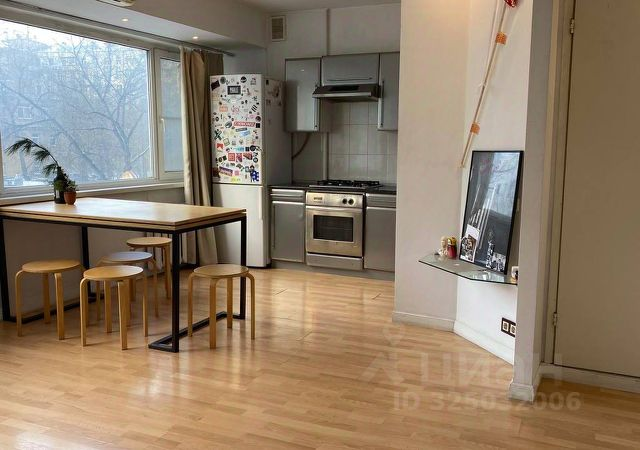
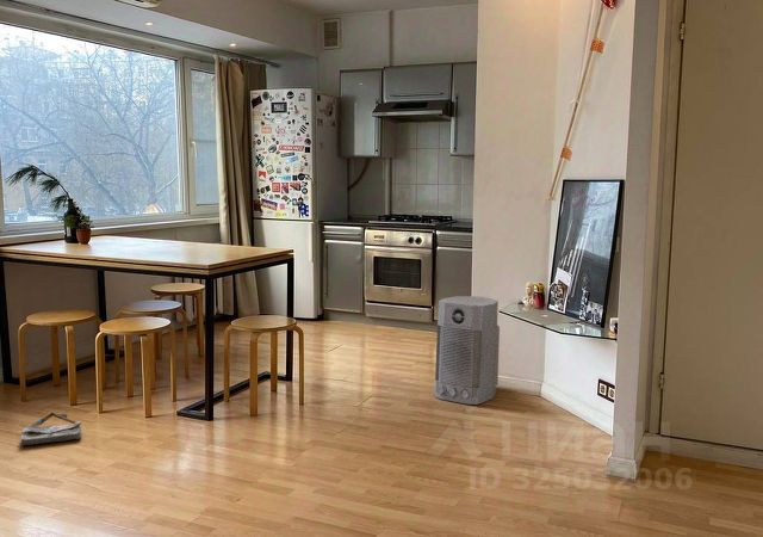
+ air purifier (469, 347)
+ bag (51, 427)
